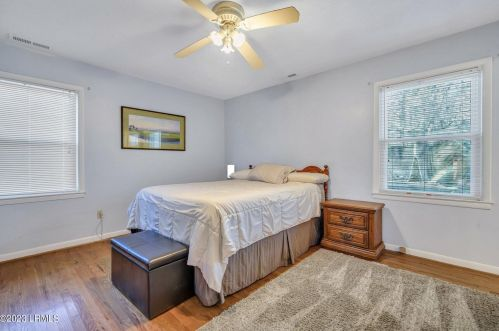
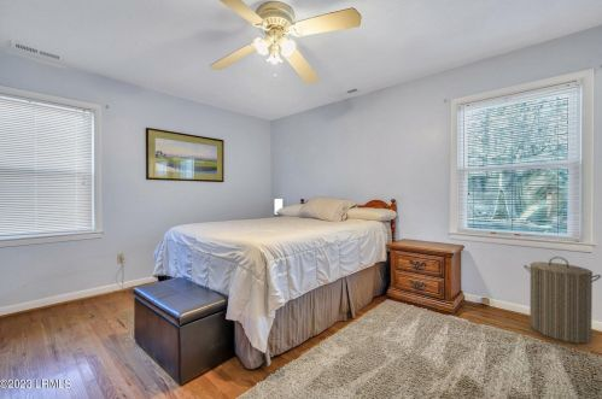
+ laundry hamper (559, 294)
